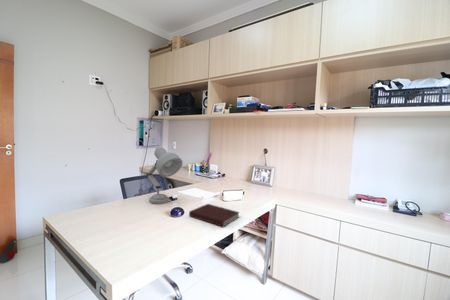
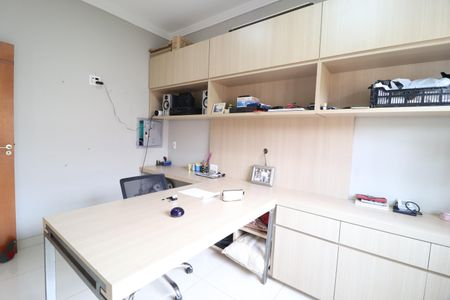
- desk lamp (161, 174)
- notebook (214, 214)
